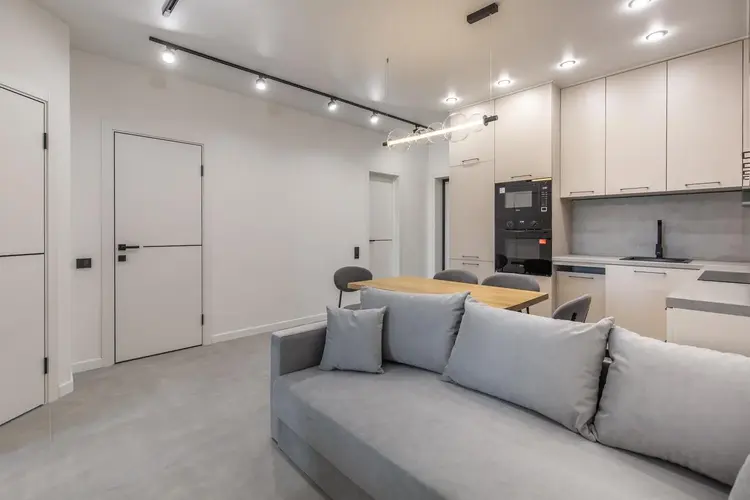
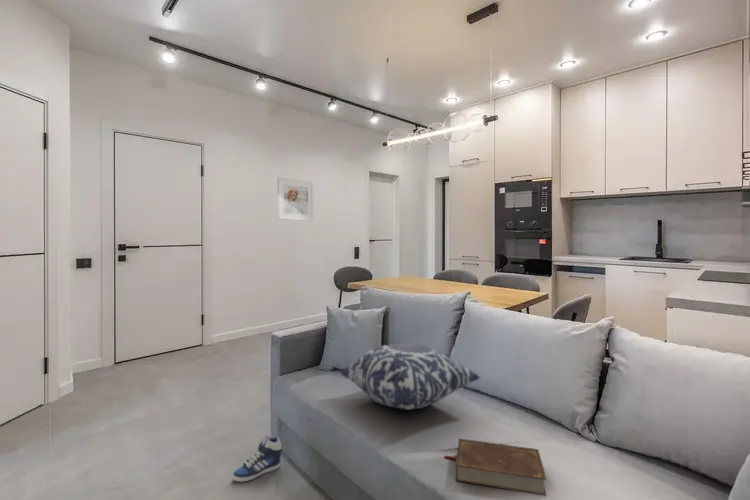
+ cushion (406, 373)
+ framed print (296, 199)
+ book (498, 464)
+ sneaker (257, 454)
